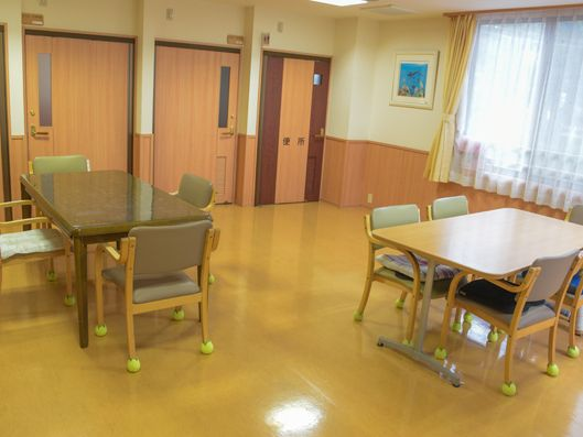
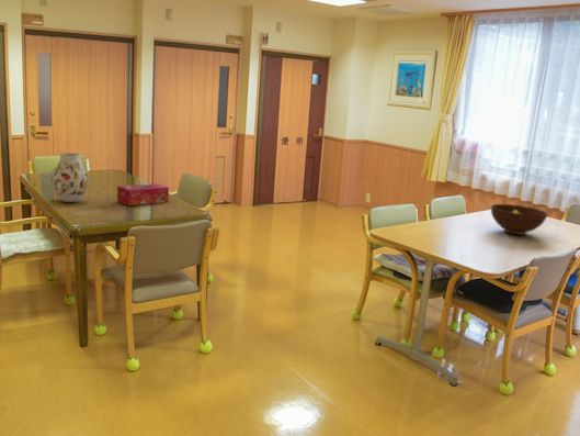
+ fruit bowl (516, 221)
+ vase (70, 178)
+ tissue box (143, 193)
